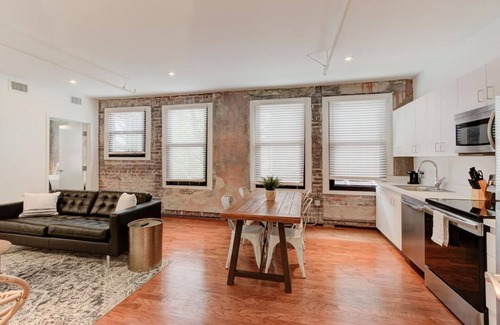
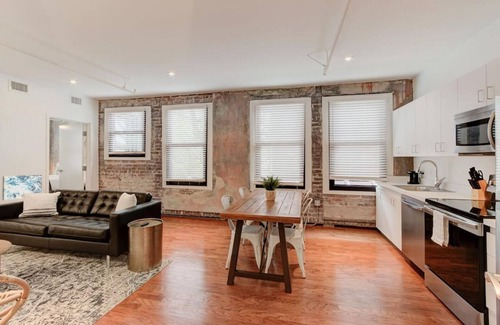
+ wall art (23, 186)
